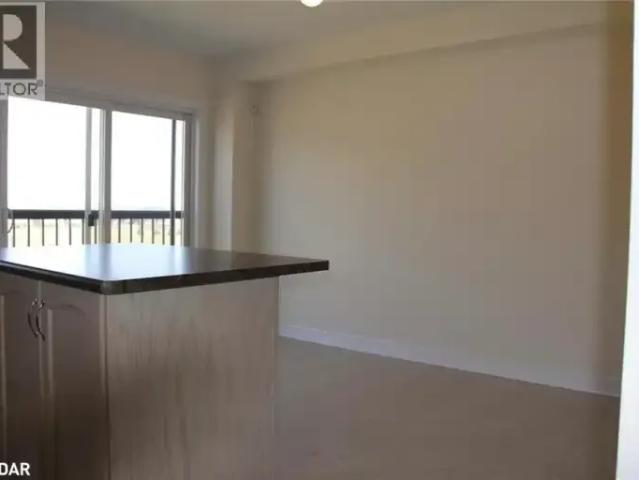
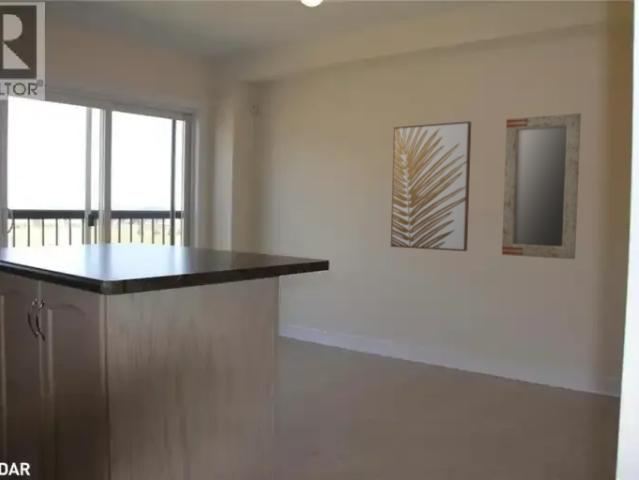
+ wall art (429, 187)
+ home mirror (539, 187)
